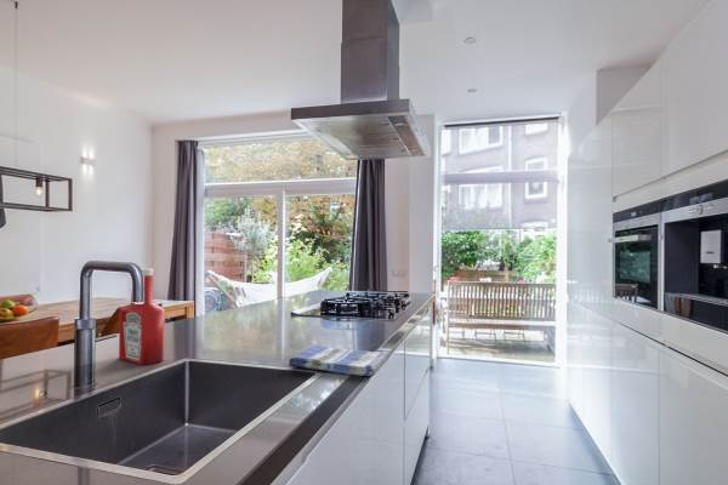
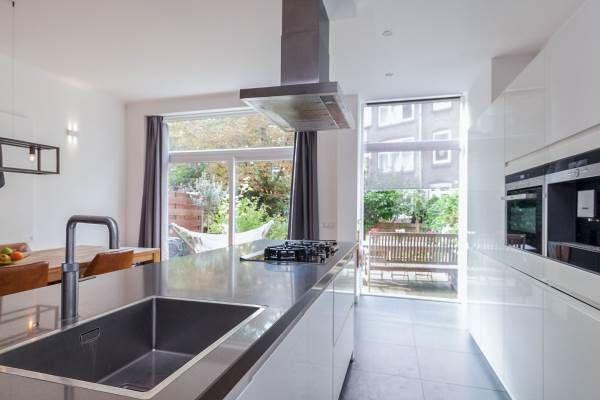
- soap bottle (142, 313)
- dish towel (341, 358)
